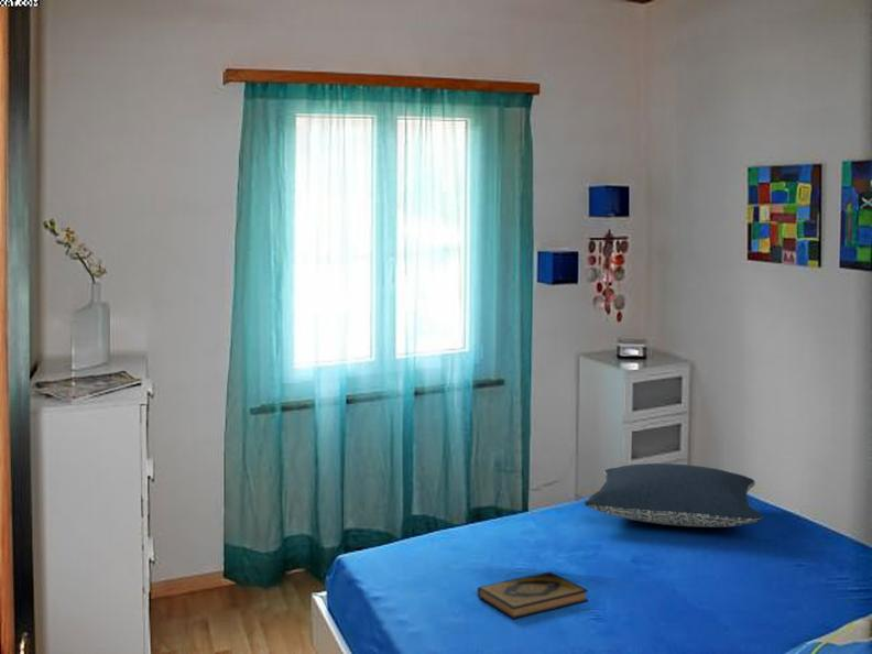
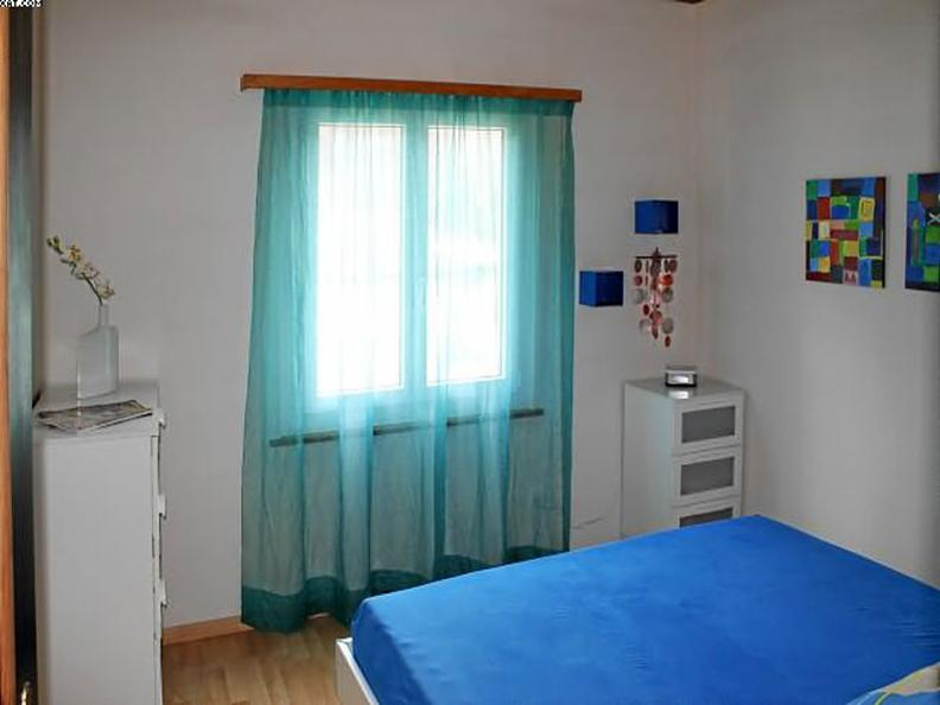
- hardback book (532, 593)
- pillow (673, 492)
